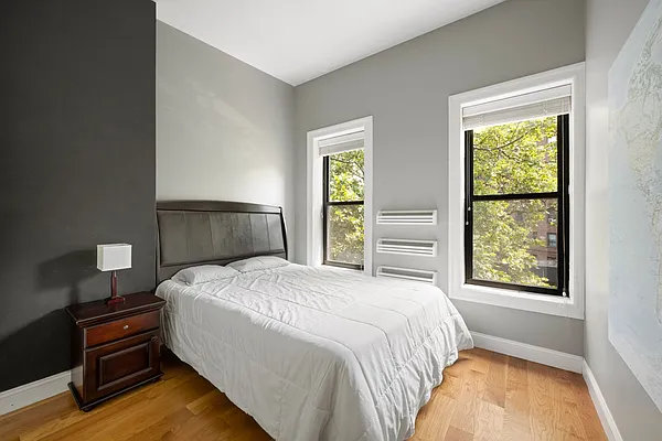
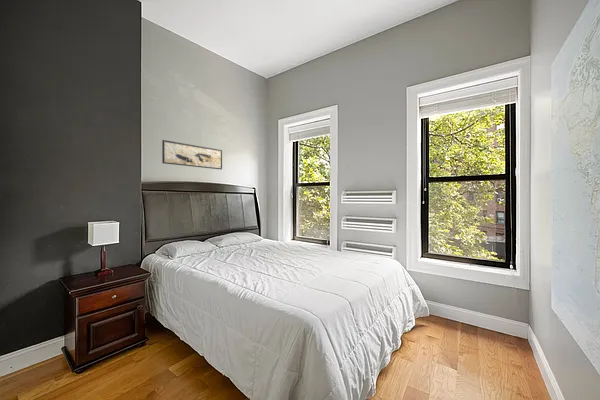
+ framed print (195, 156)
